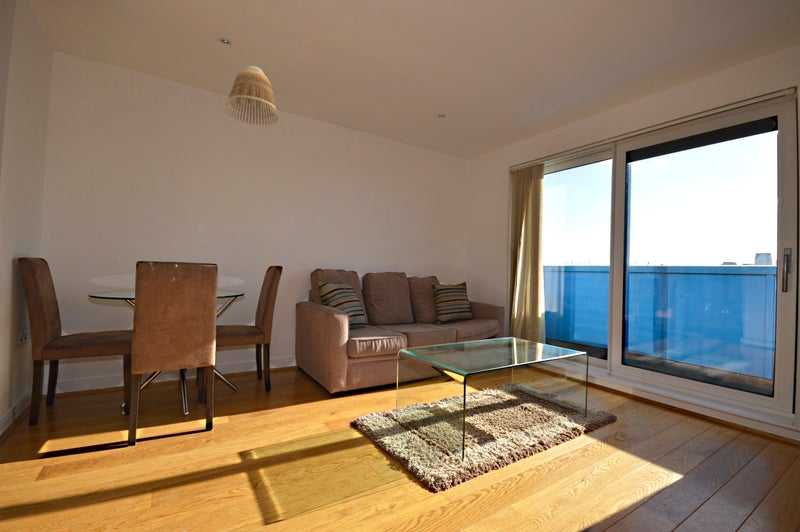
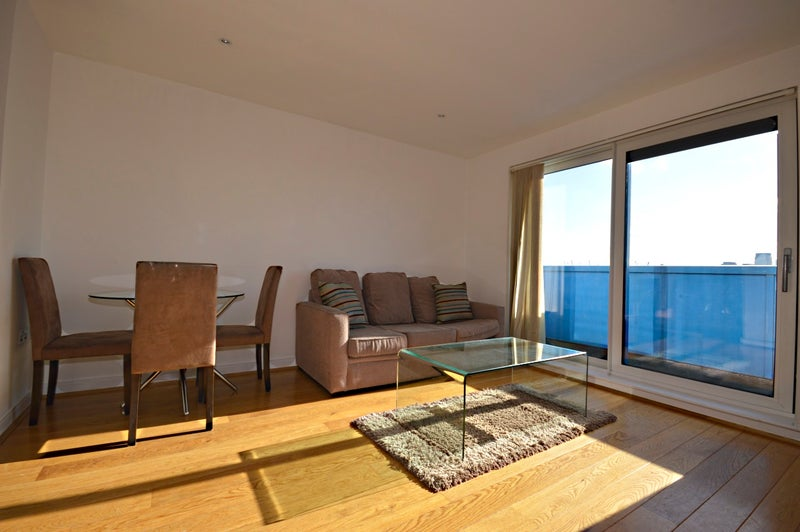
- lamp shade (252, 92)
